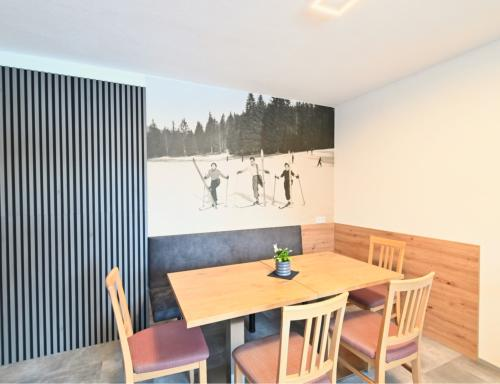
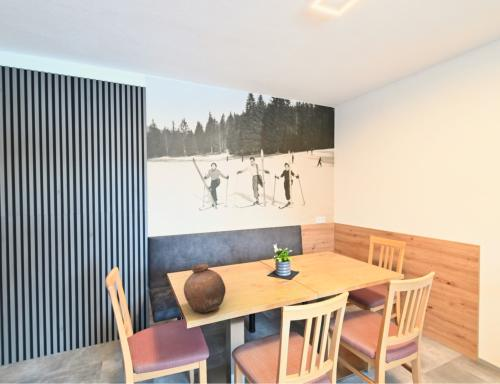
+ pottery (204, 287)
